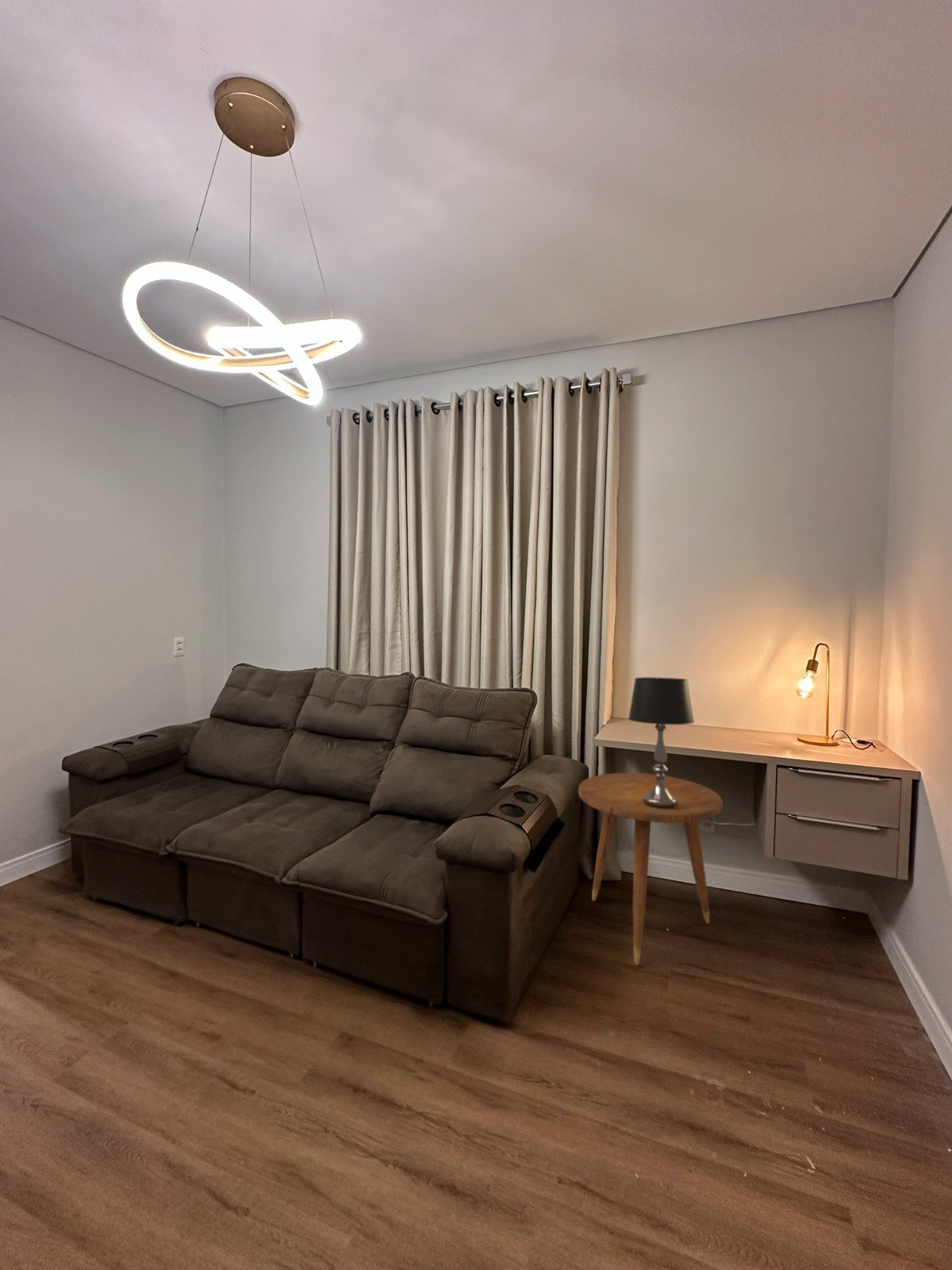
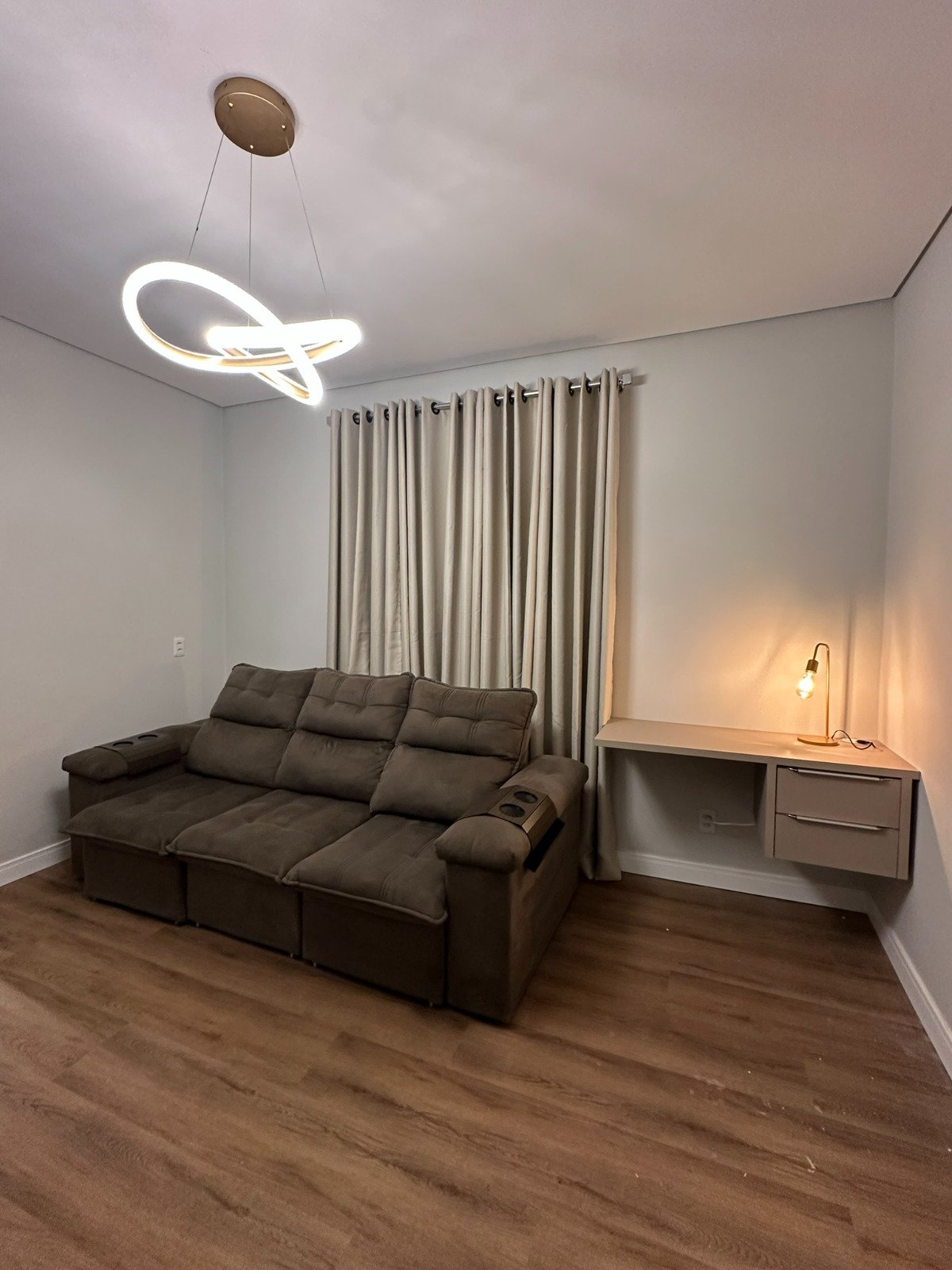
- table lamp (661, 741)
- side table (646, 860)
